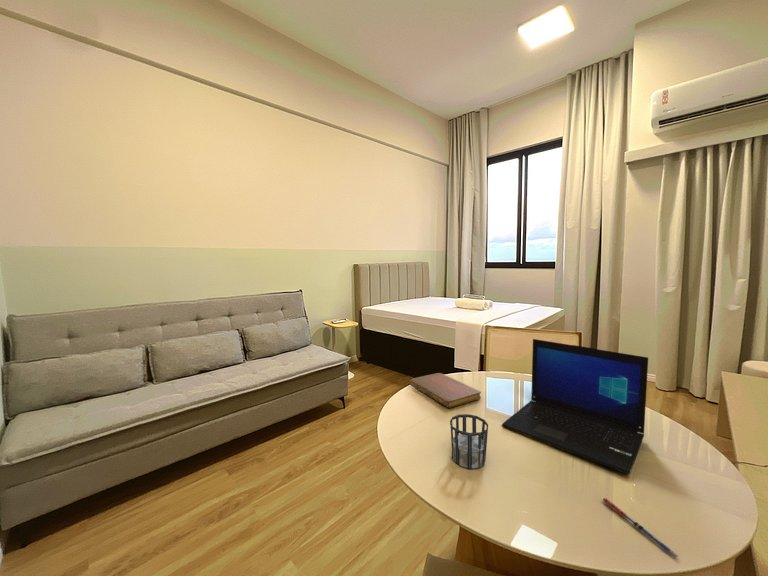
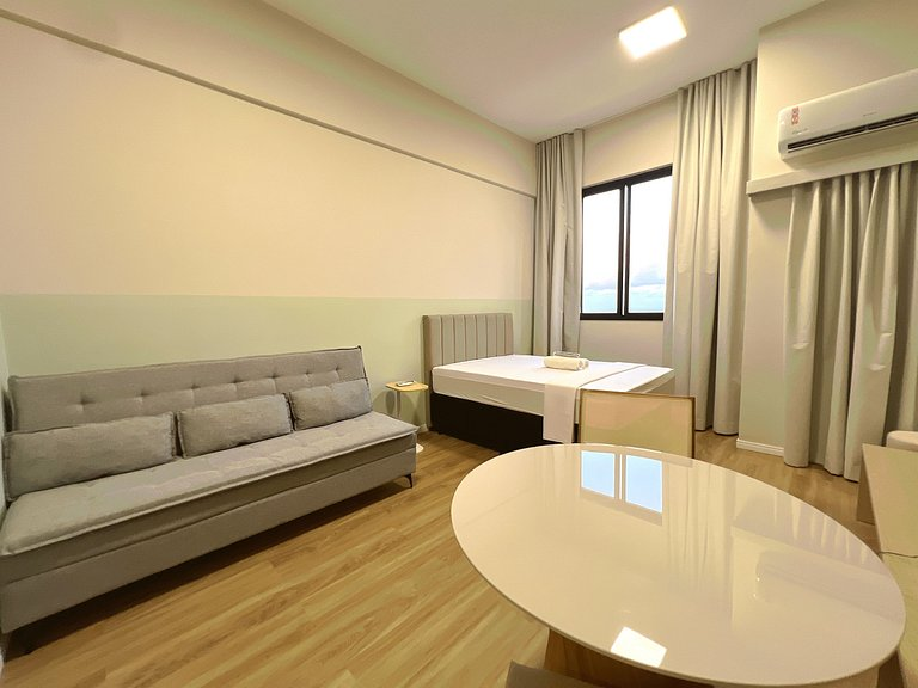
- cup (468, 440)
- laptop (572, 393)
- notebook (443, 388)
- pen (636, 524)
